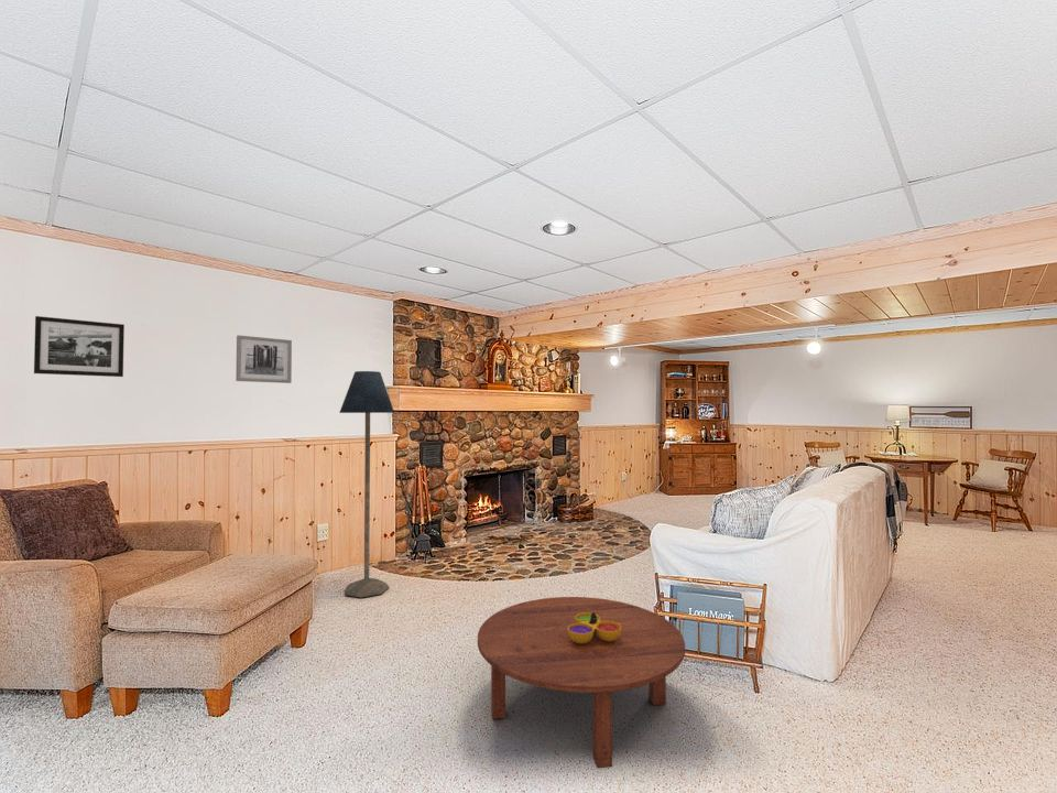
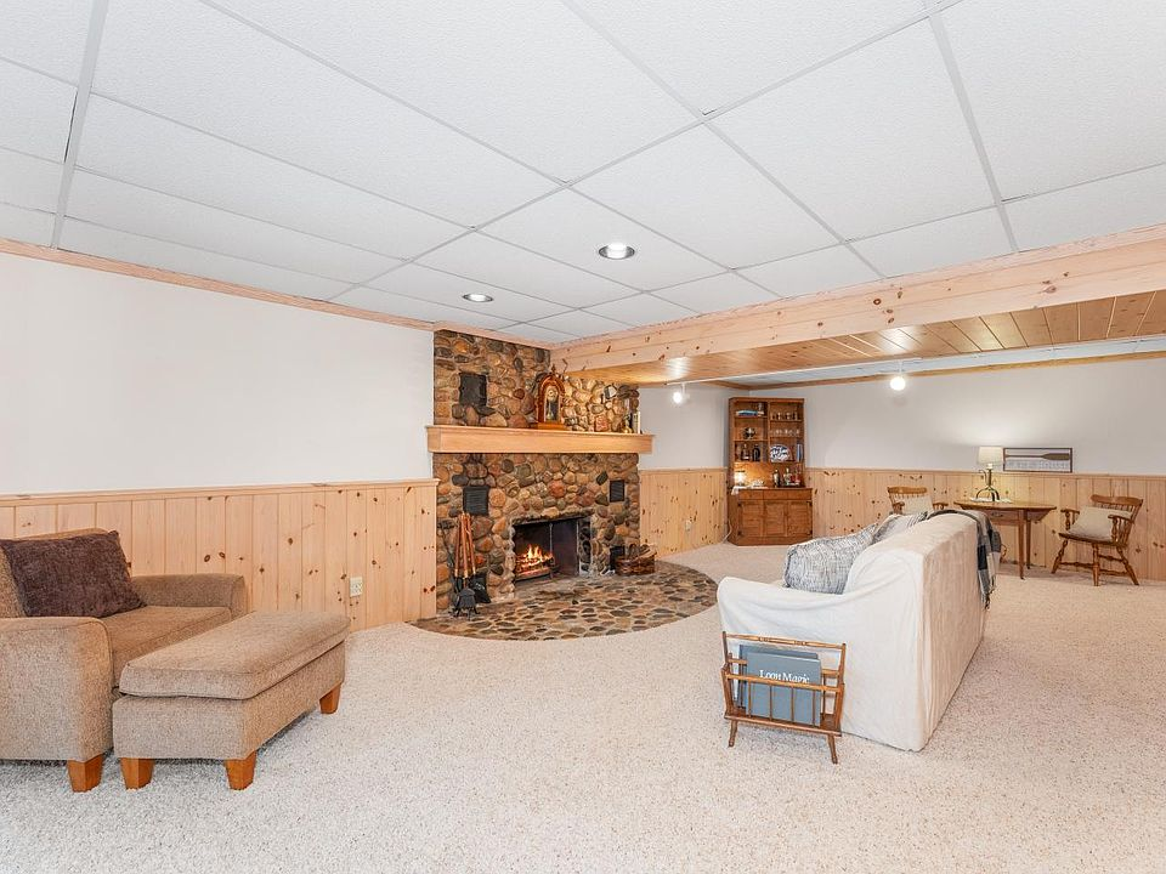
- decorative bowl (596, 626)
- picture frame (80, 347)
- floor lamp (367, 479)
- coffee table (579, 670)
- wall art (264, 359)
